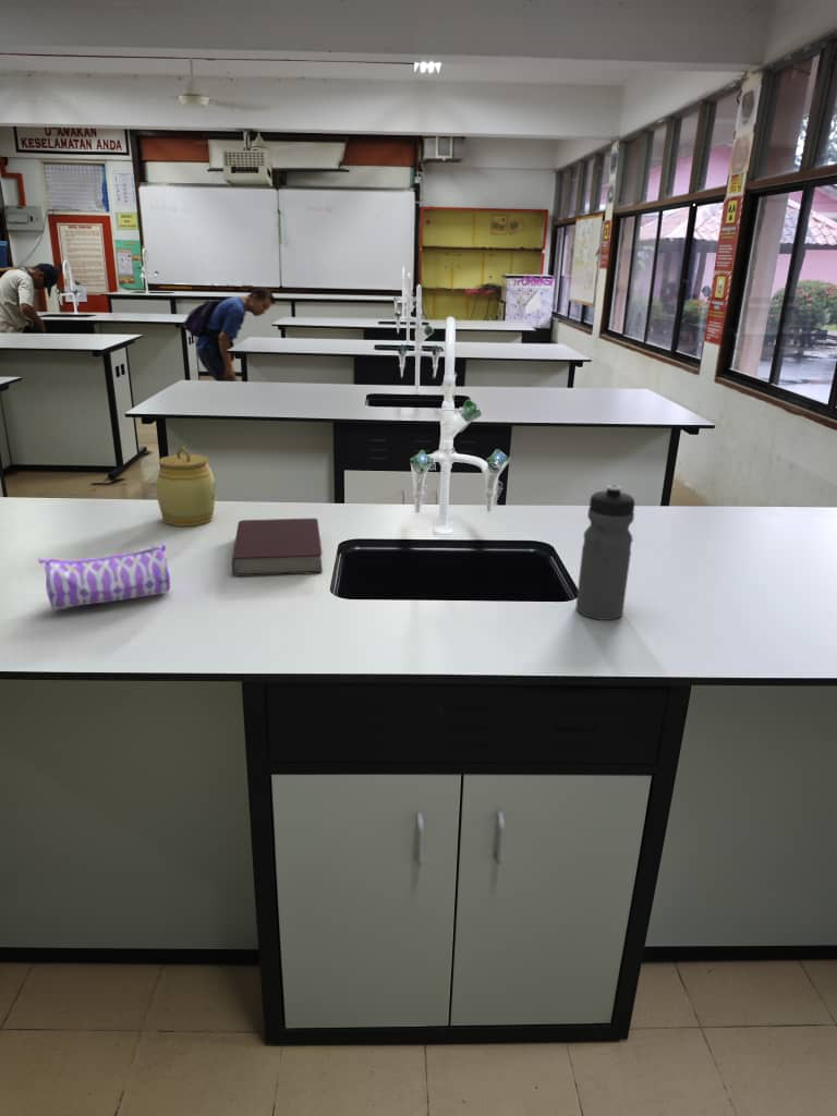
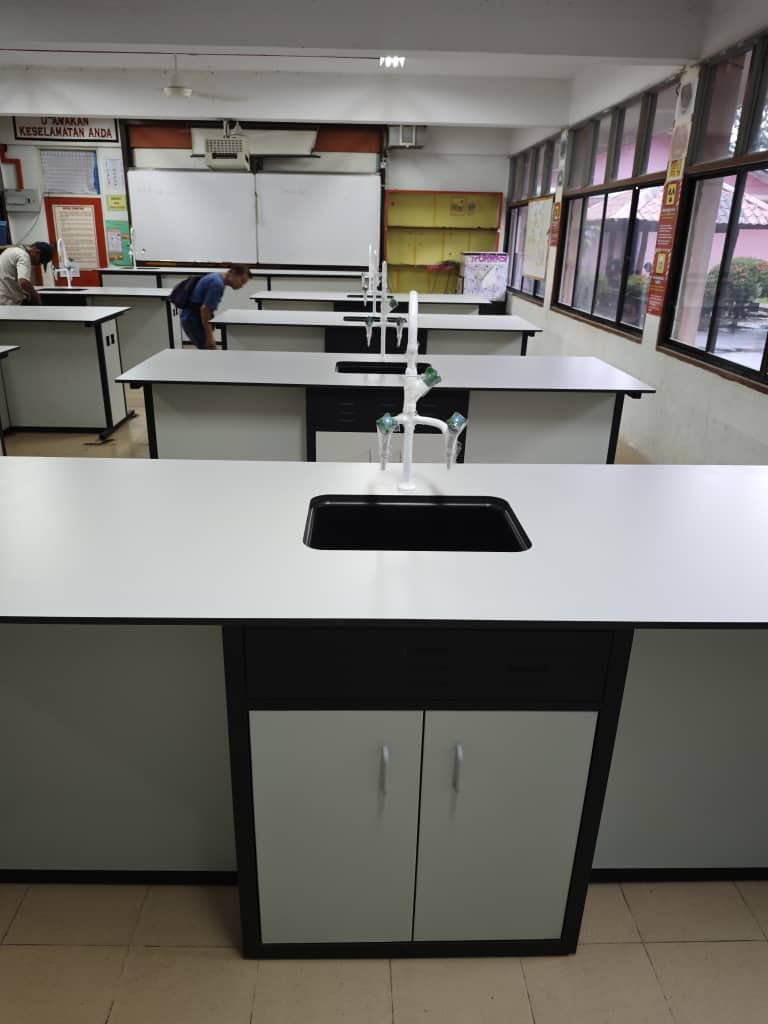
- book (278, 545)
- pencil case (109, 575)
- jar (185, 483)
- water bottle (606, 550)
